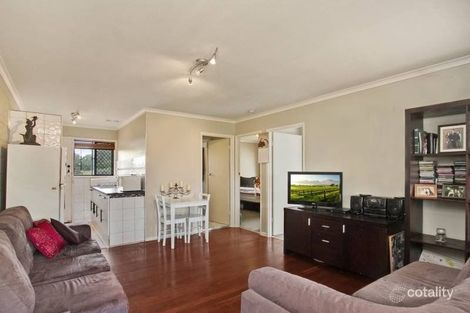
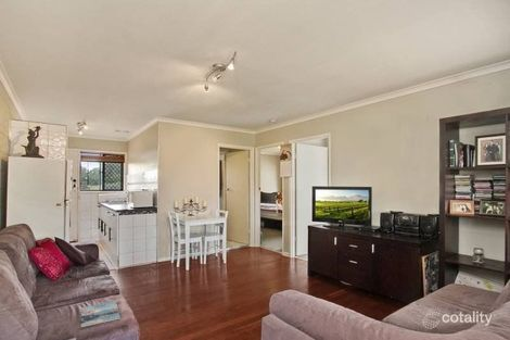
+ magazine (100, 313)
